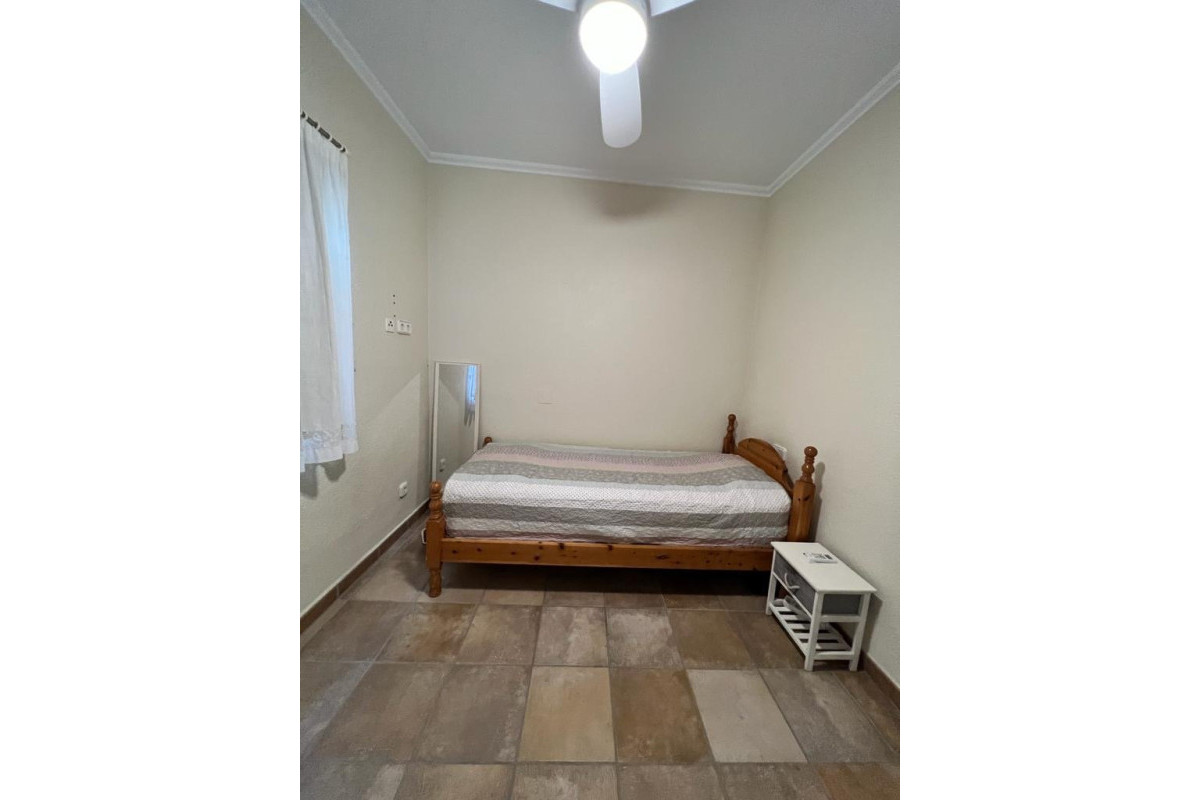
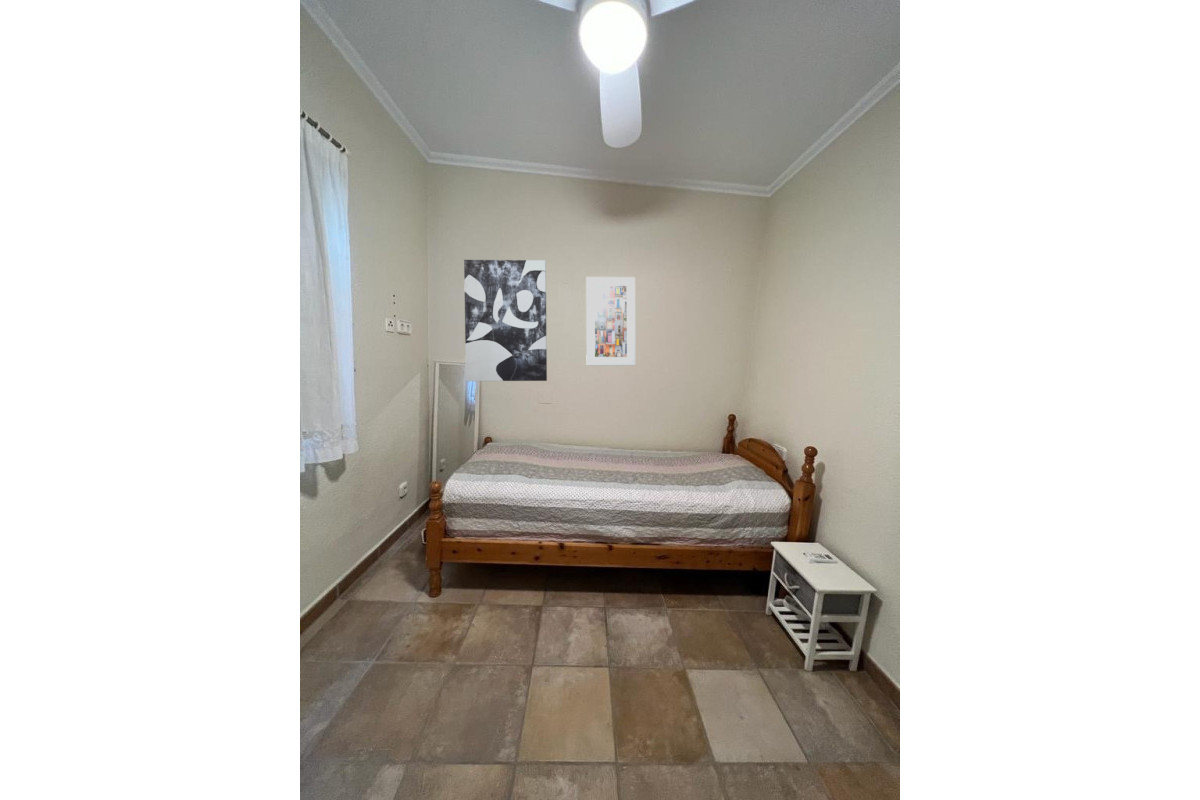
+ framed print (610, 321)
+ wall art (506, 321)
